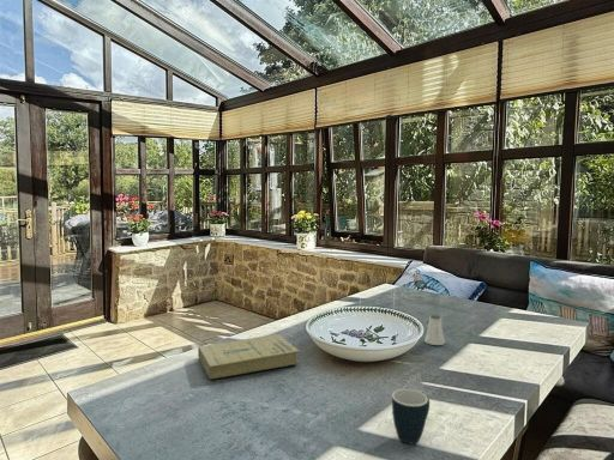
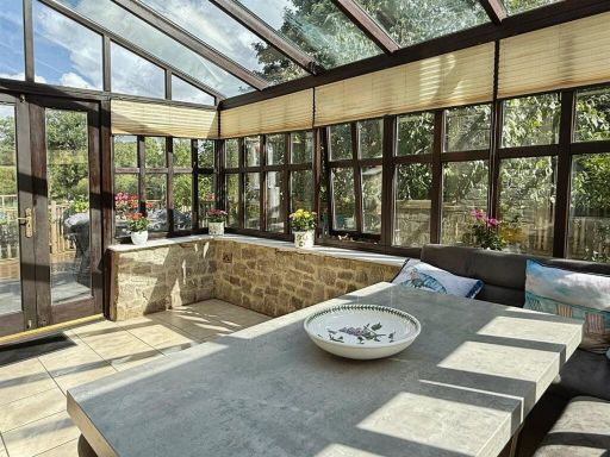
- saltshaker (434, 328)
- book (247, 353)
- mug (414, 416)
